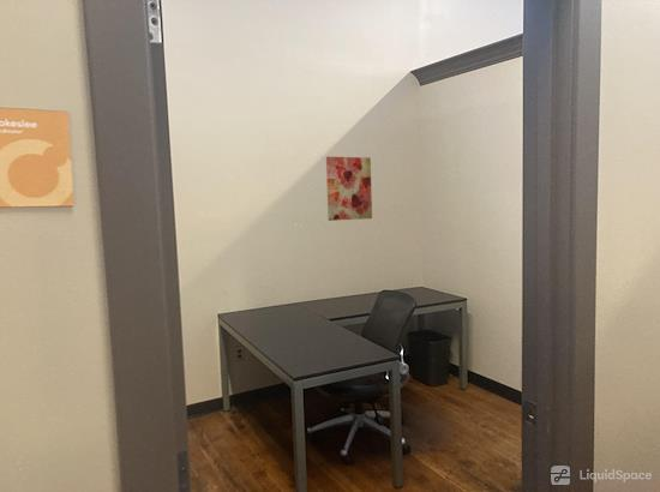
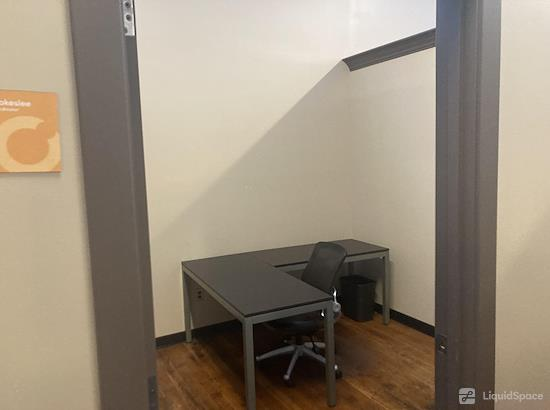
- wall art (349, 188)
